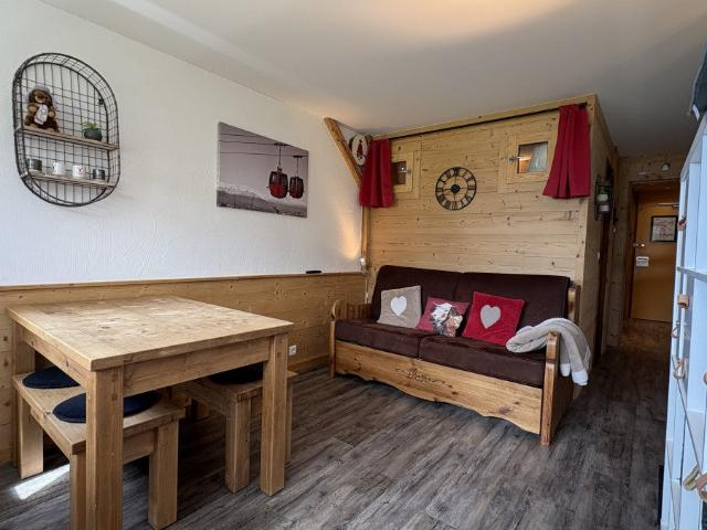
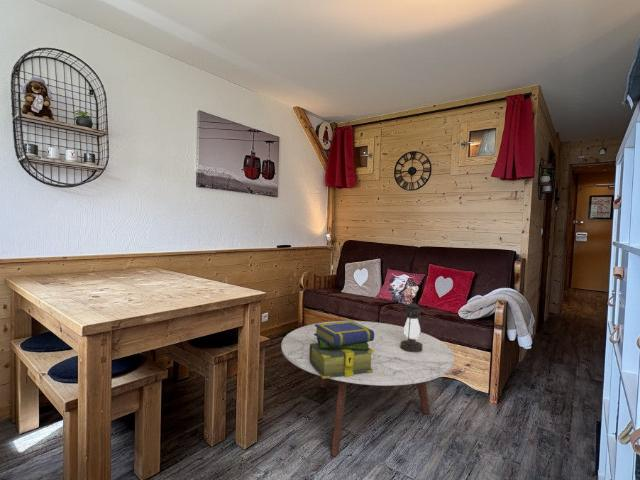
+ stack of books (341, 346)
+ lantern (412, 314)
+ coffee table (363, 379)
